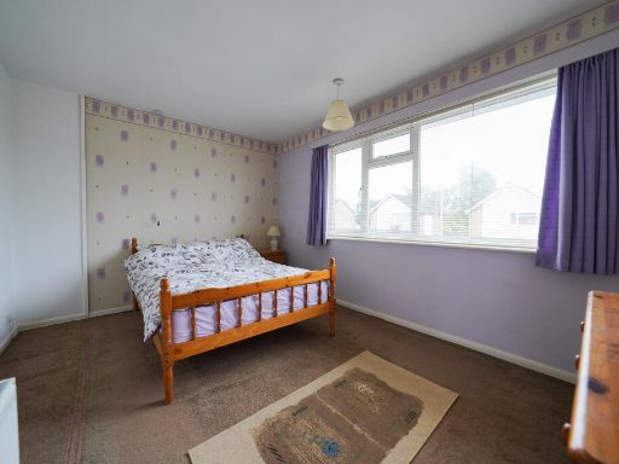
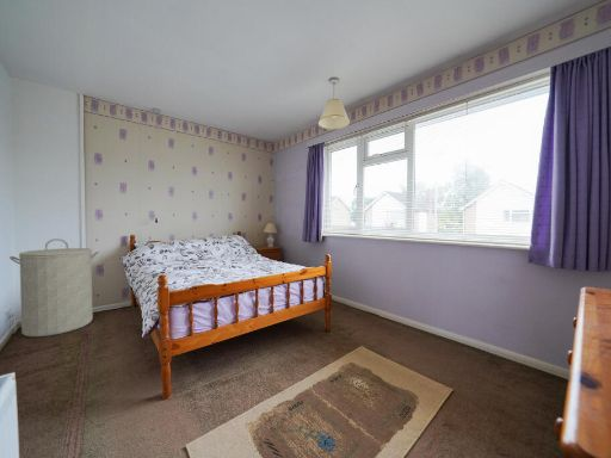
+ laundry hamper (58, 281)
